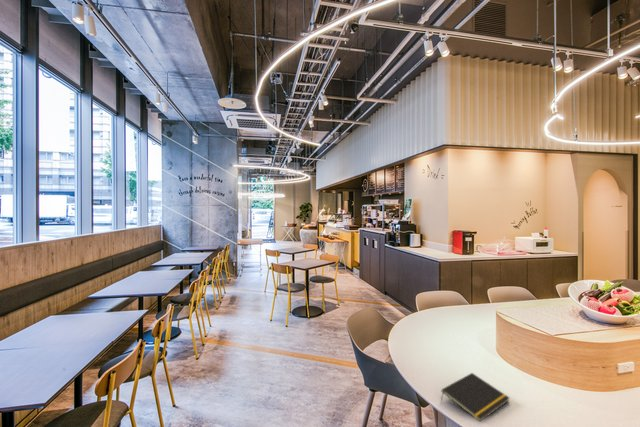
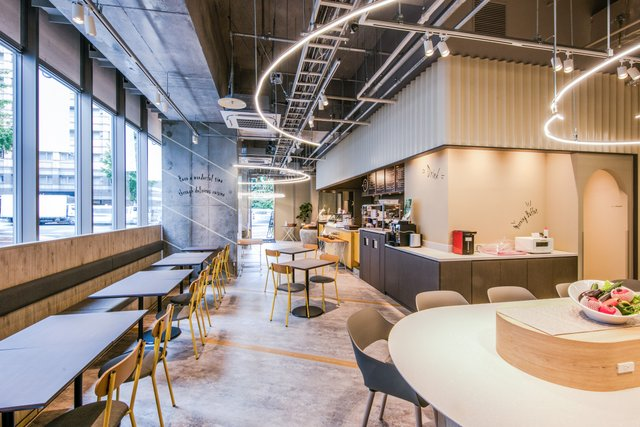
- notepad (475, 394)
